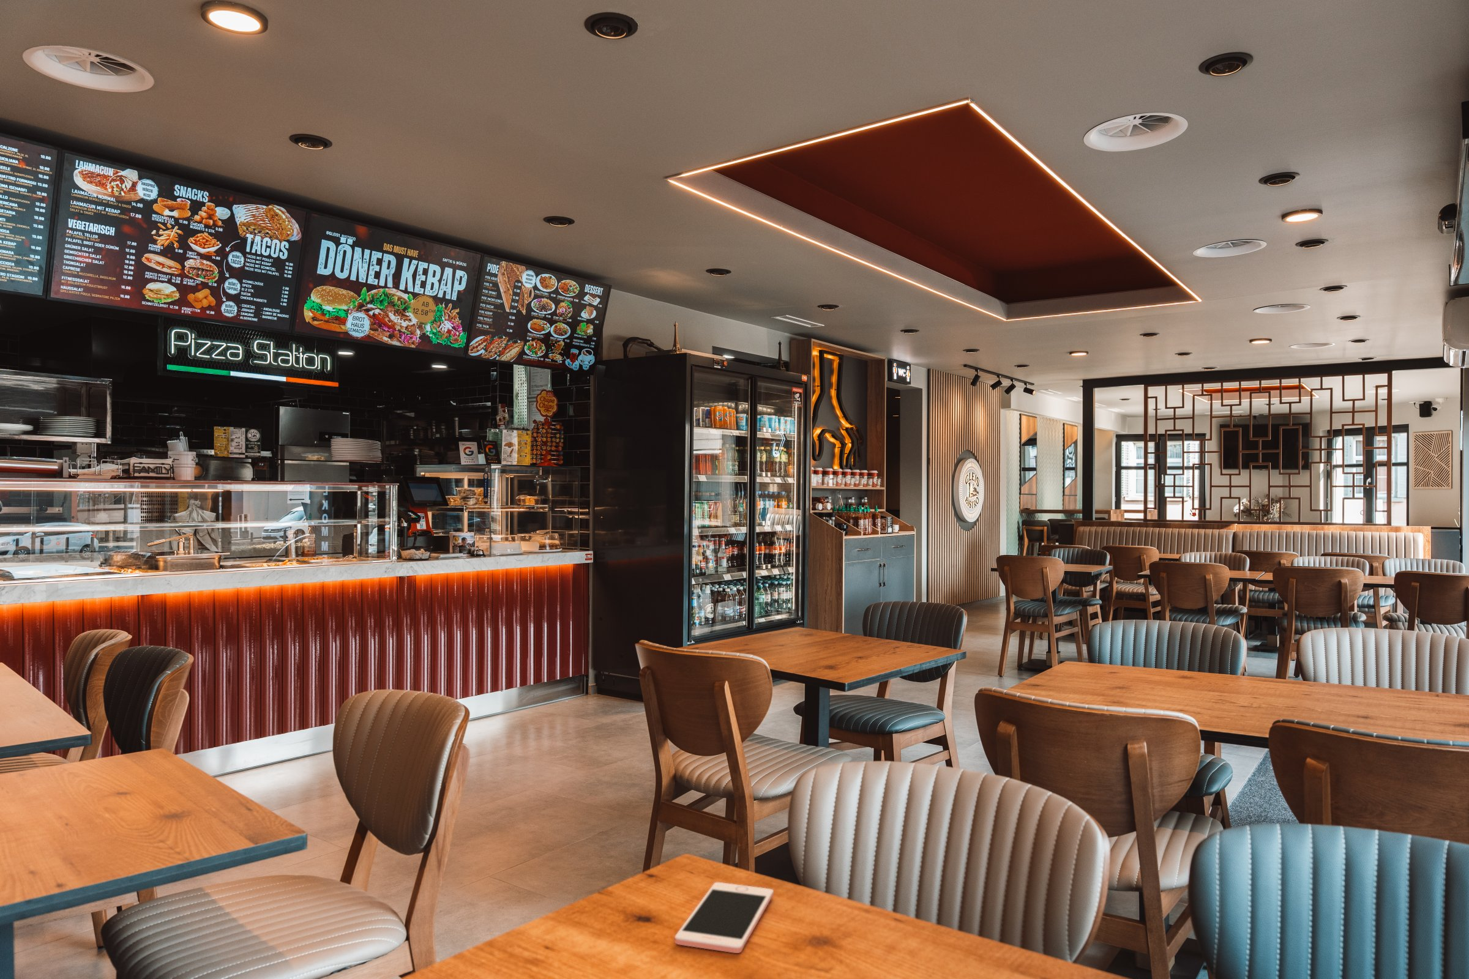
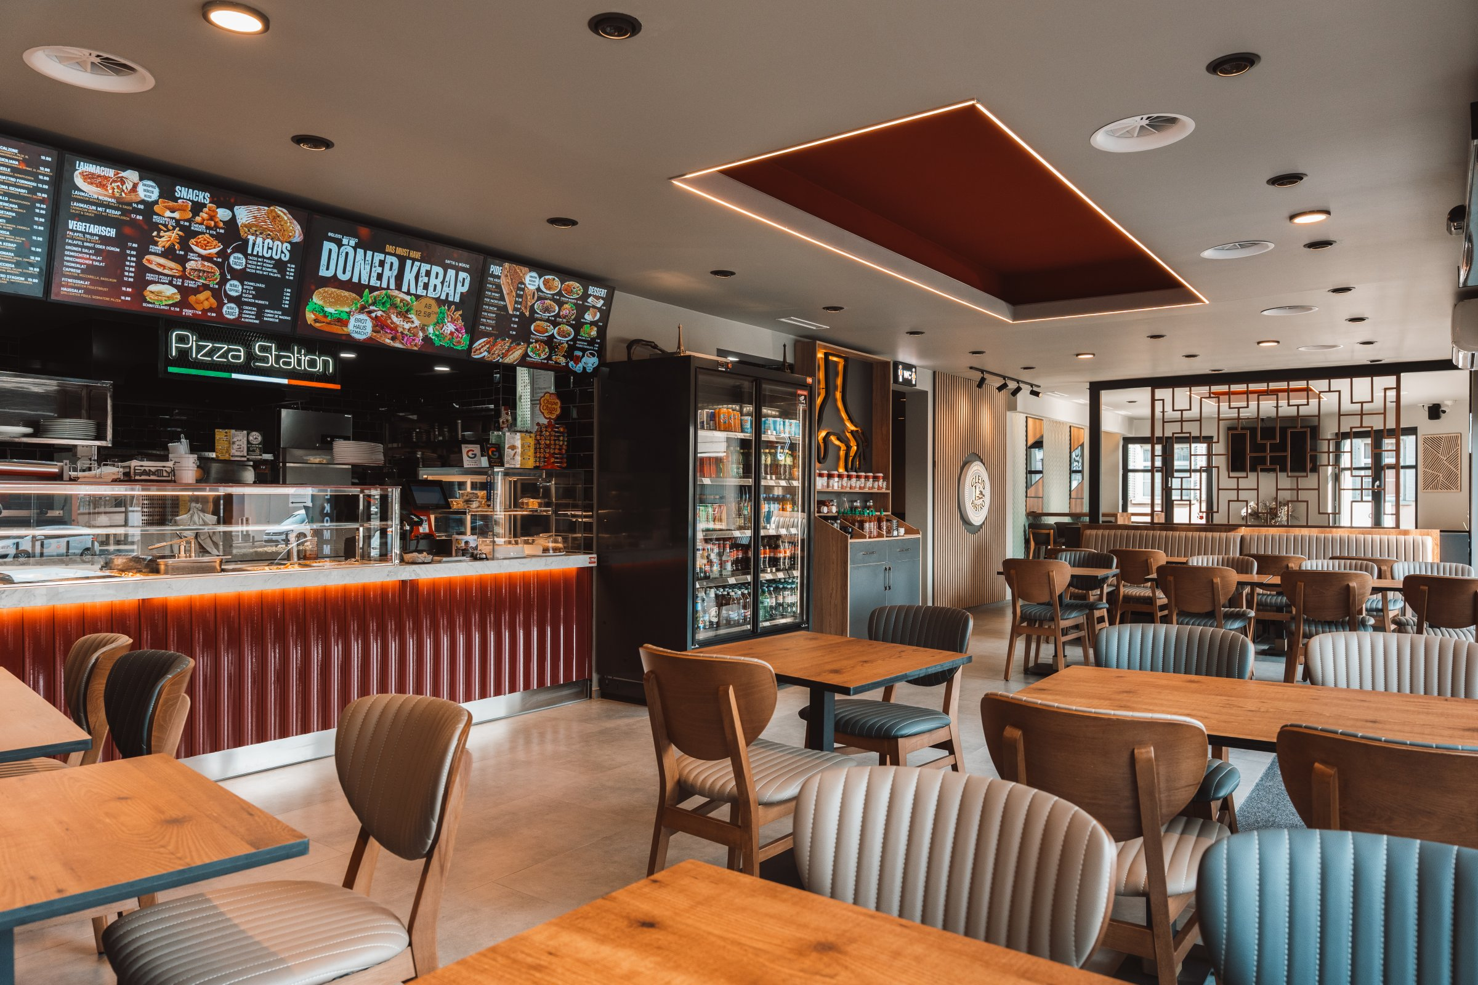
- cell phone (727, 915)
